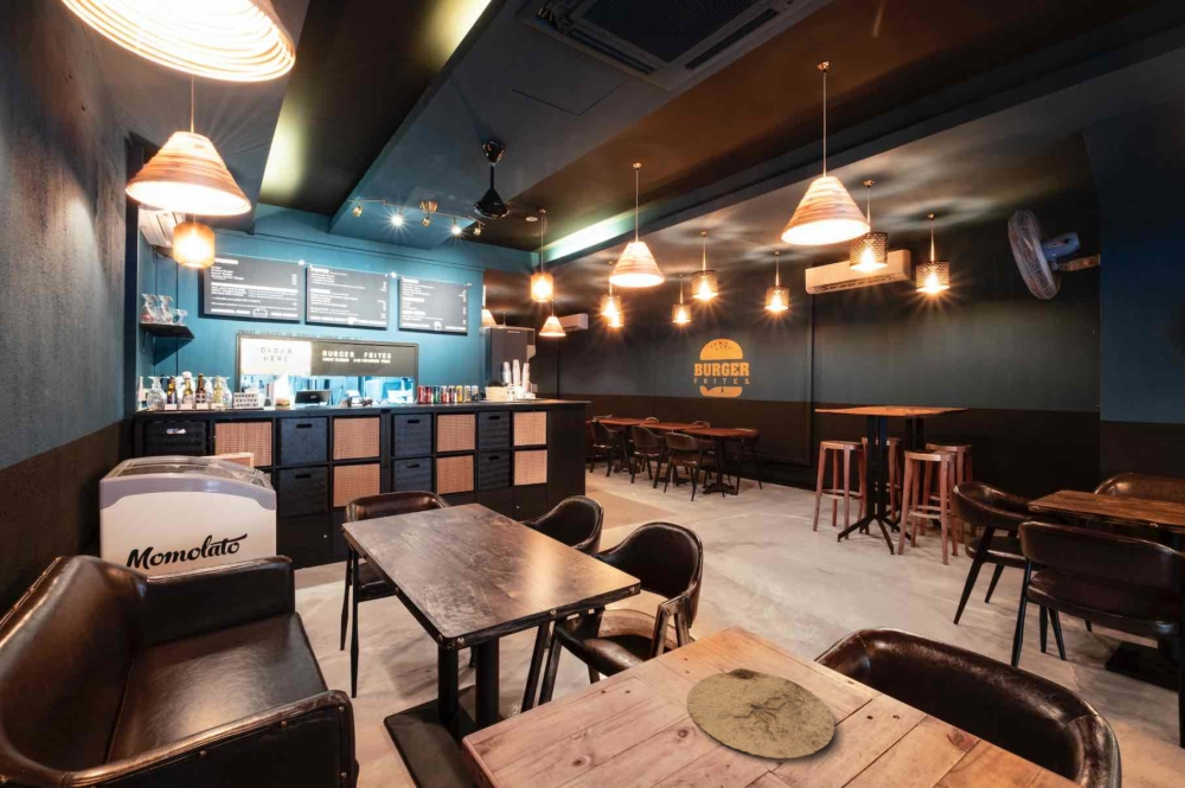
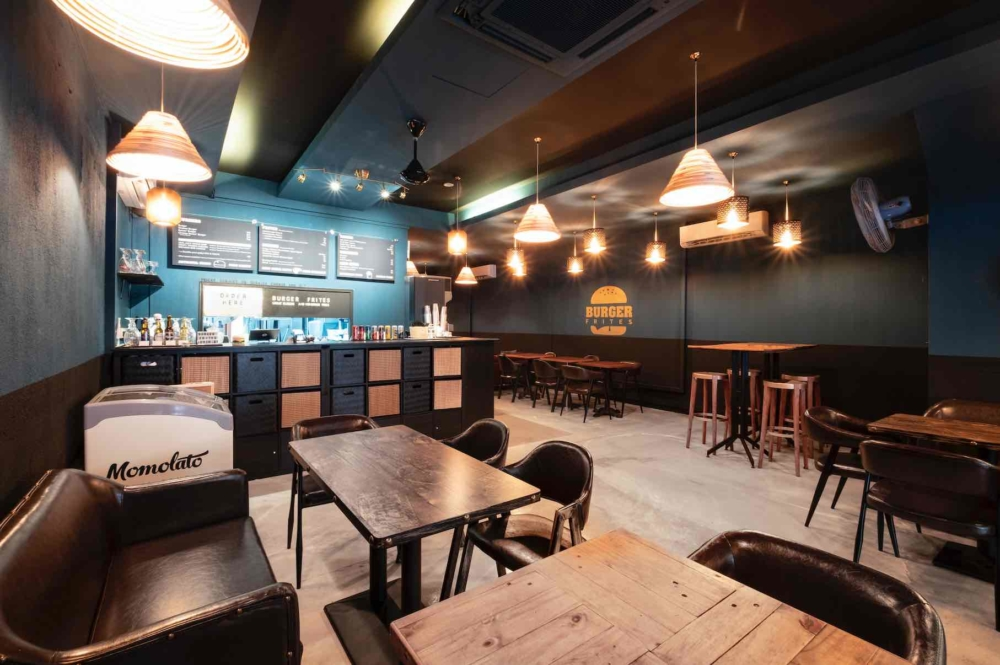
- plate (757, 706)
